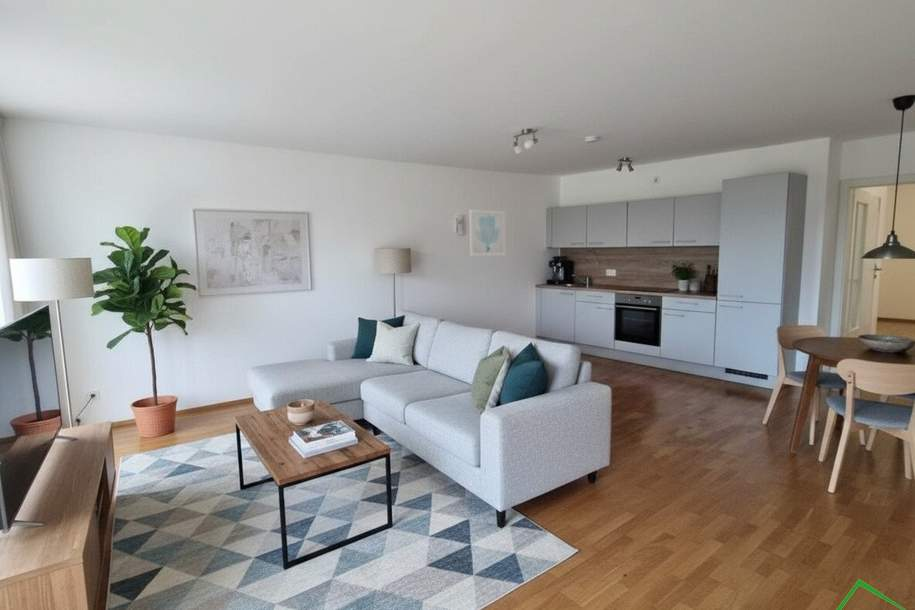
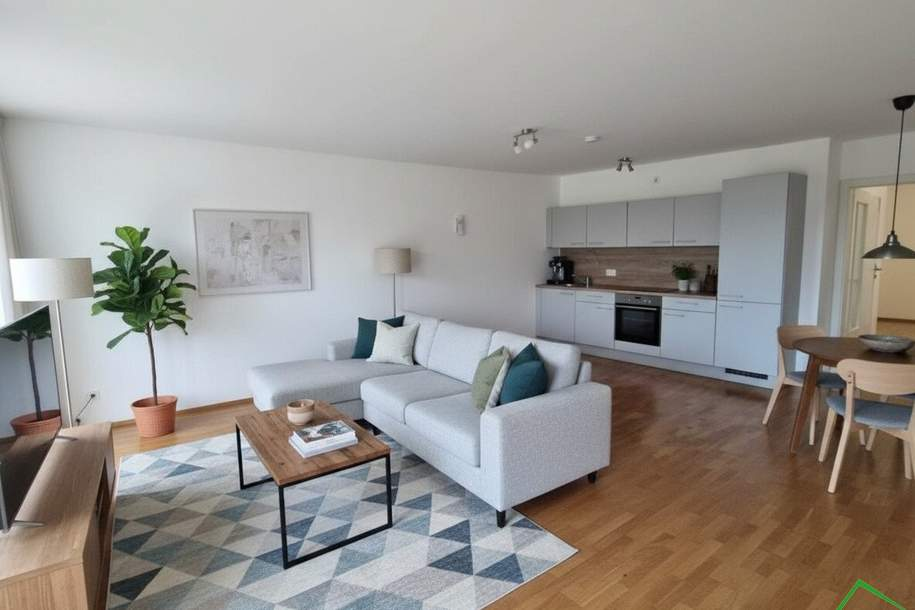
- wall art (487, 233)
